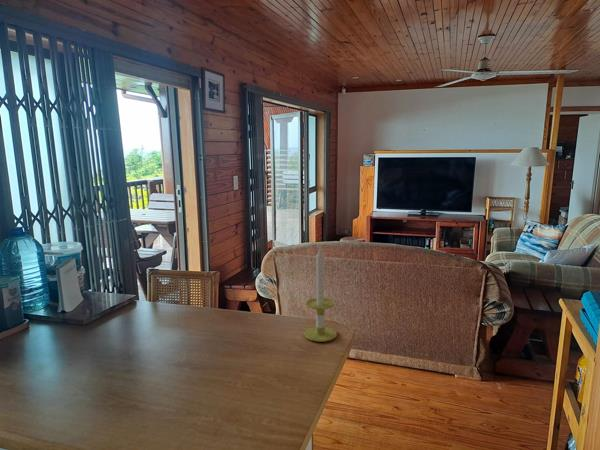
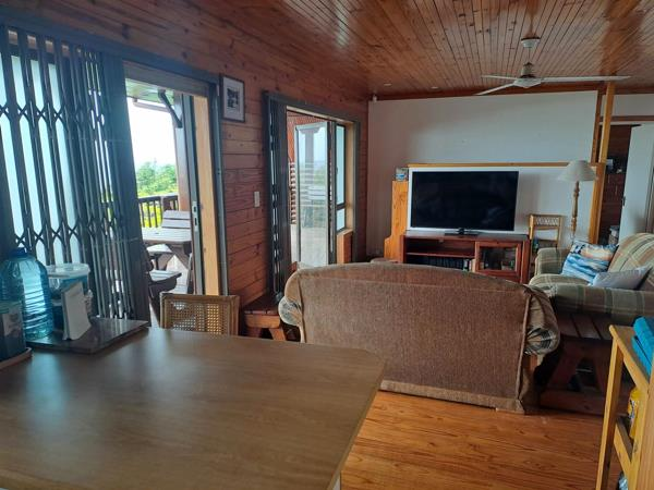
- candle (320, 291)
